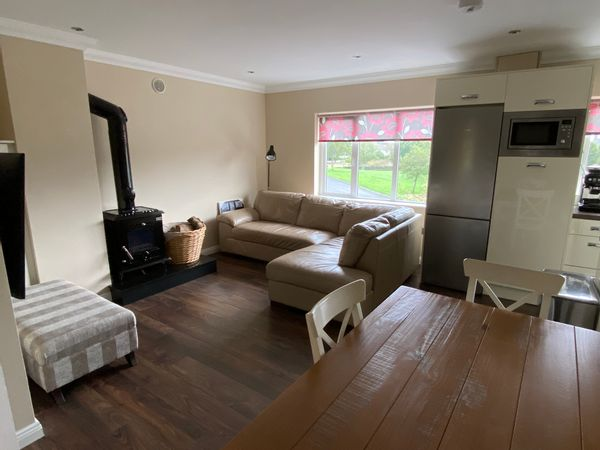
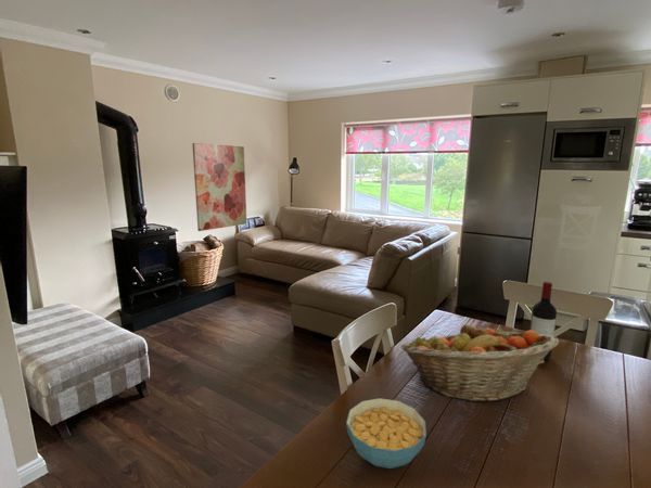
+ cereal bowl (385, 438)
+ fruit basket (475, 354)
+ wall art (221, 187)
+ wine bottle (542, 320)
